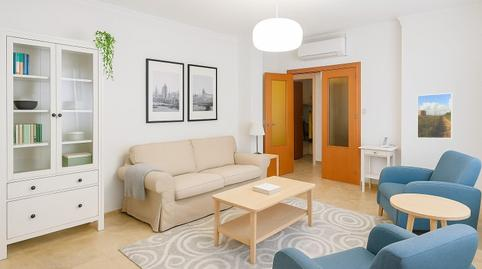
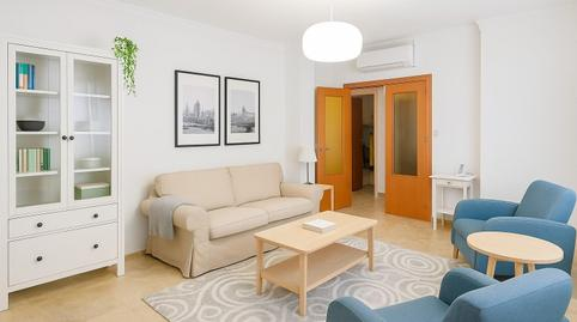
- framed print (434, 116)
